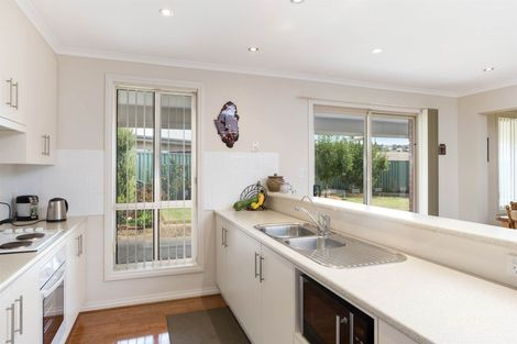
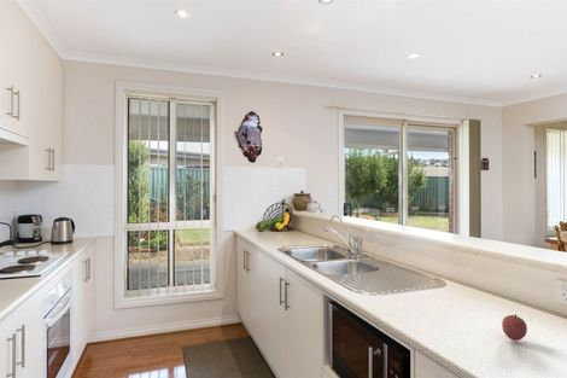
+ fruit (514, 326)
